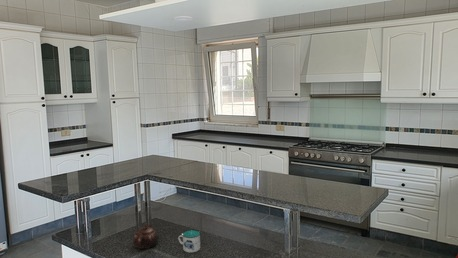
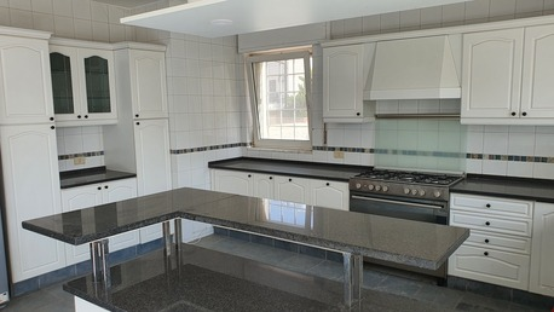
- mug (189, 240)
- teapot (145, 235)
